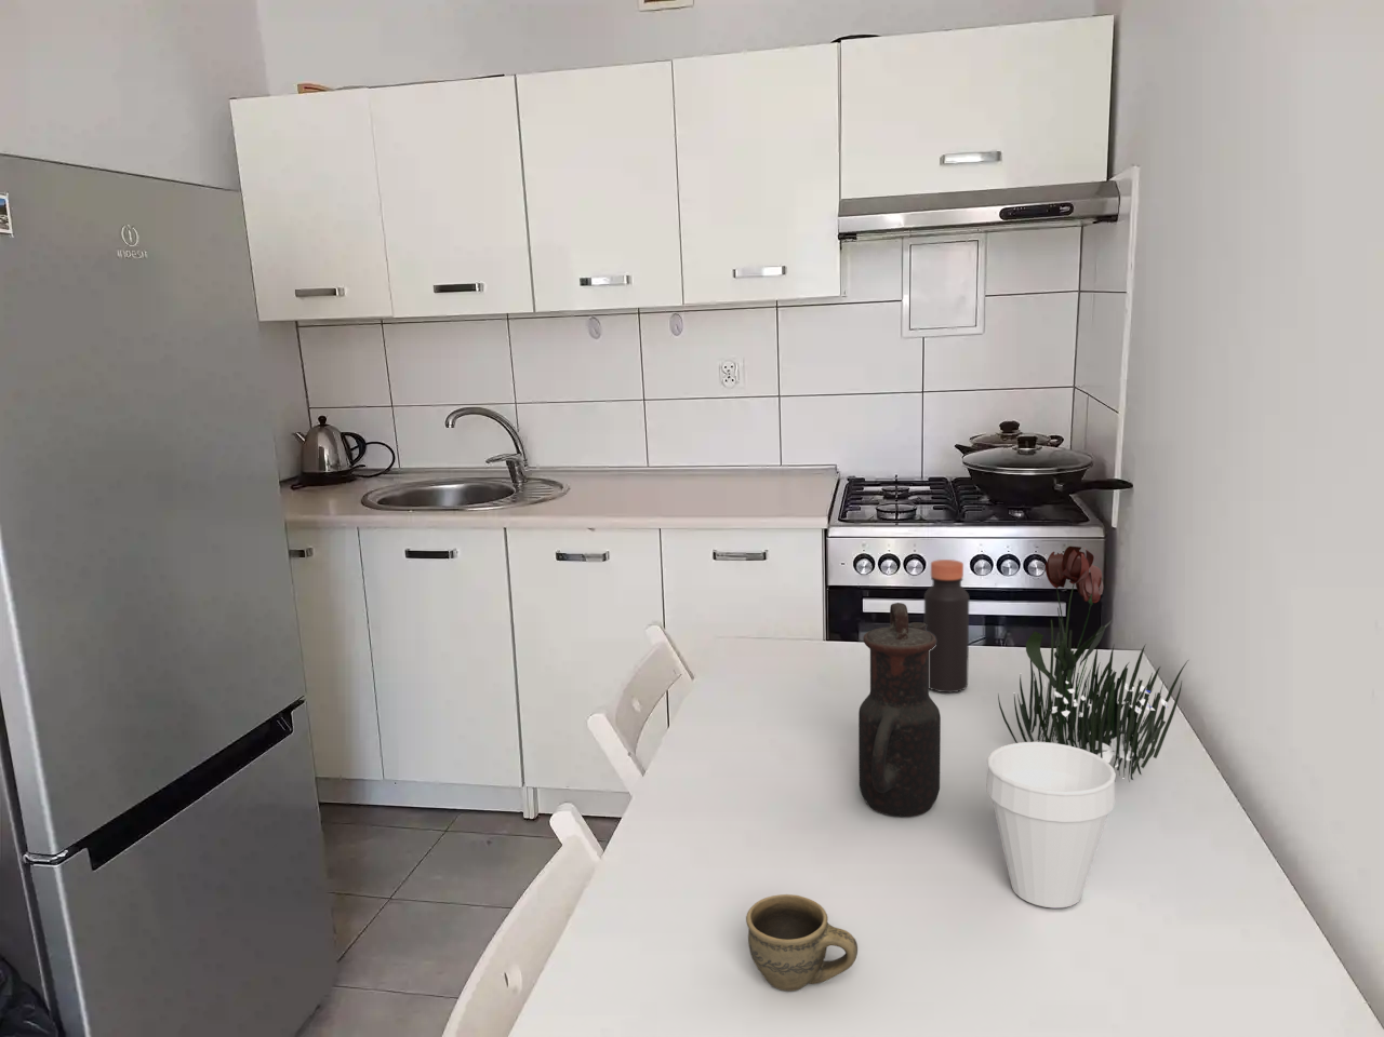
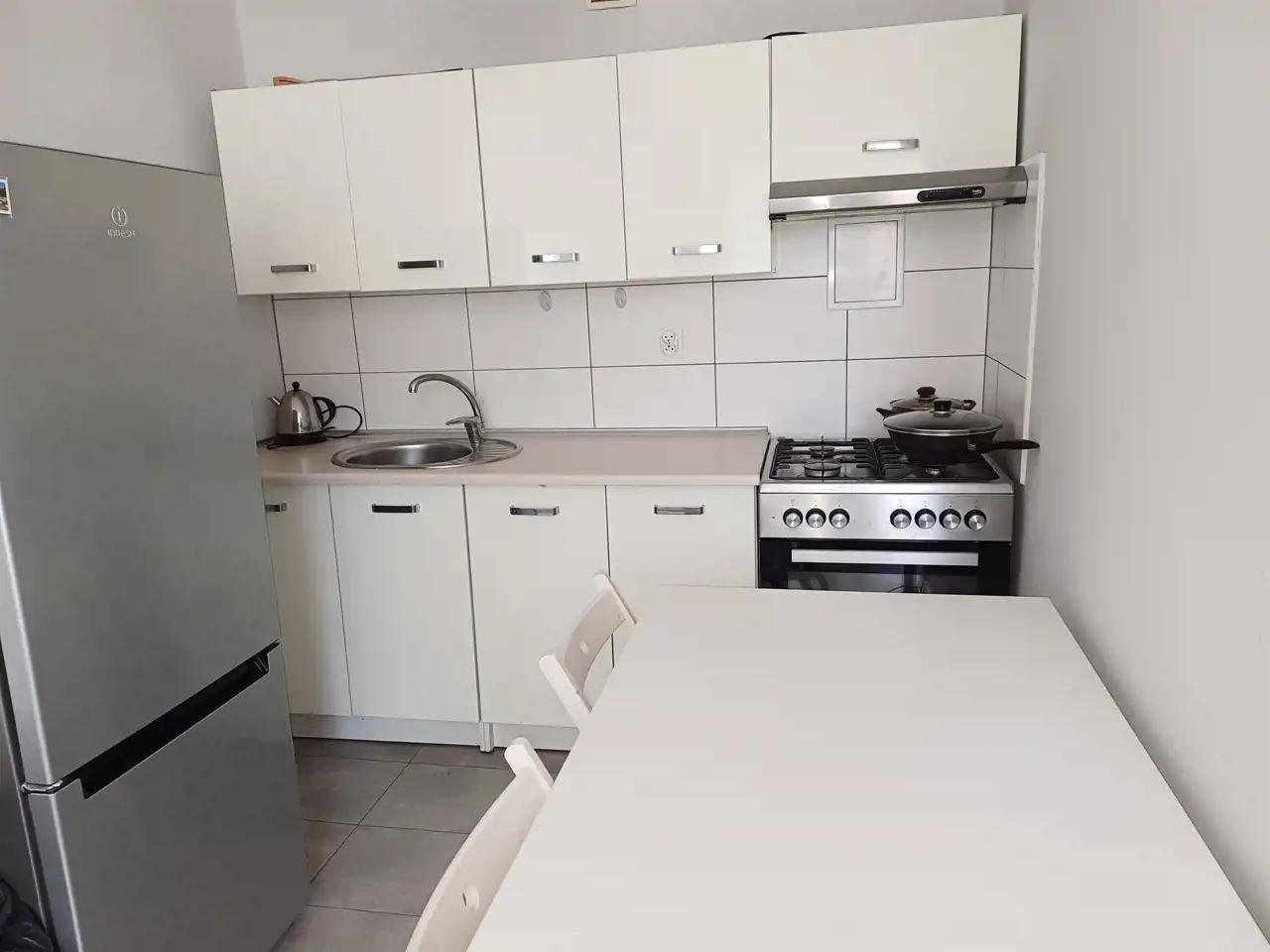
- cup (1047, 828)
- bottle (946, 624)
- cup (800, 951)
- flower (1094, 657)
- teapot (899, 705)
